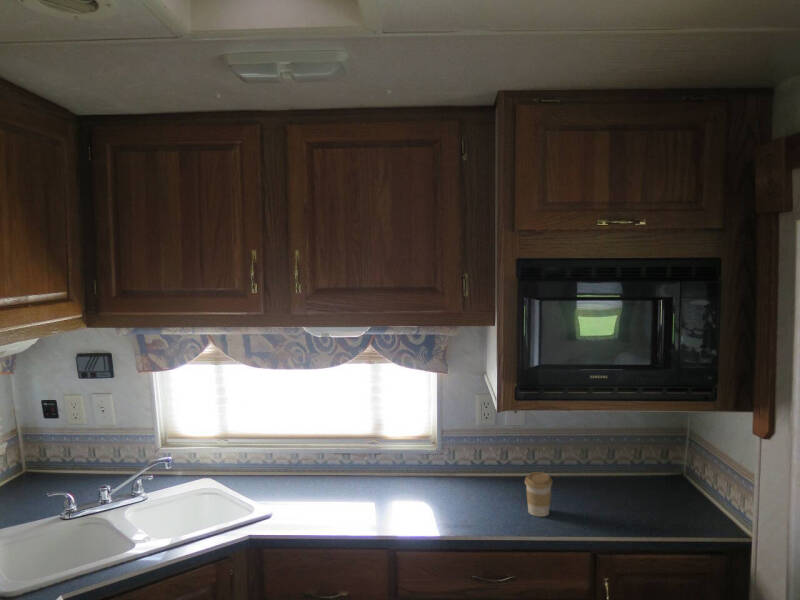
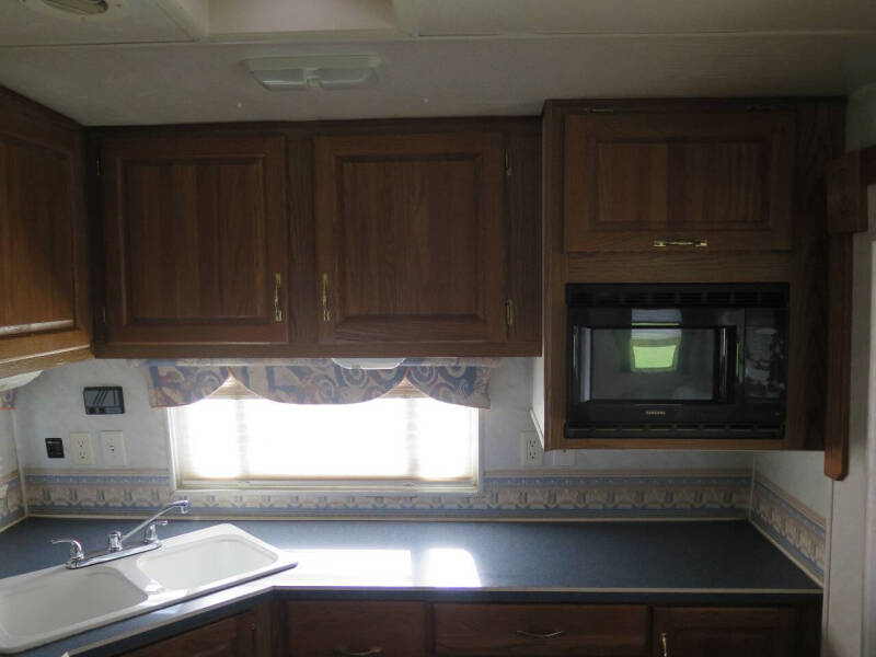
- coffee cup (538, 493)
